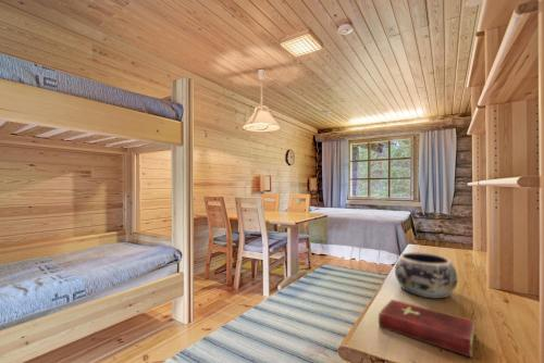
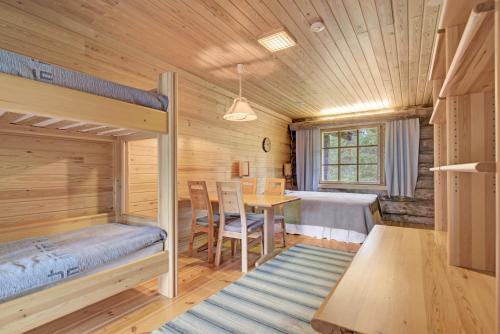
- hardcover book (425, 323)
- decorative bowl (424, 274)
